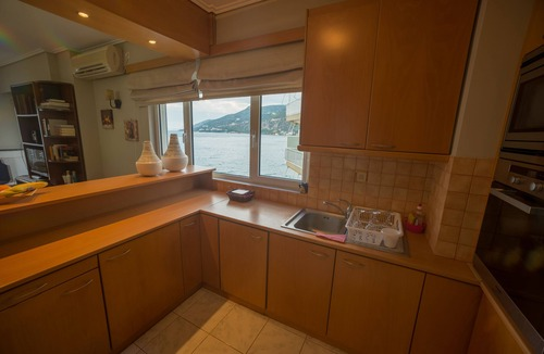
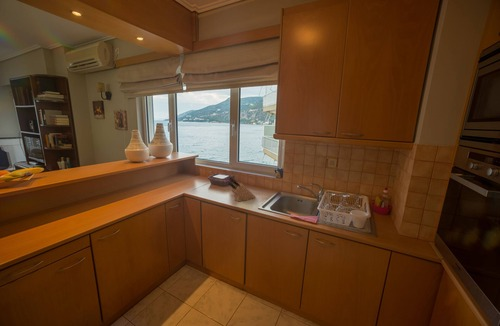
+ knife block (241, 187)
